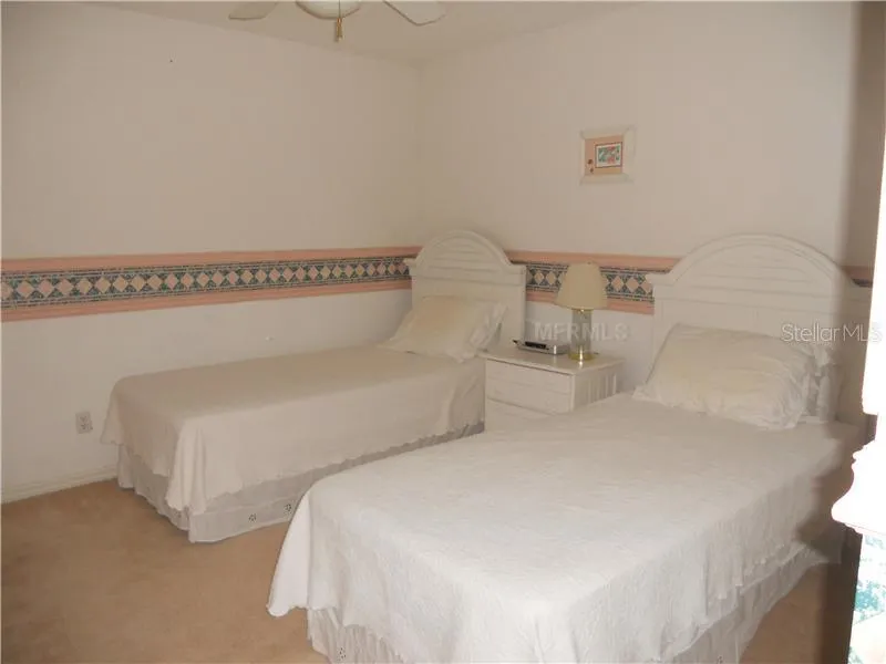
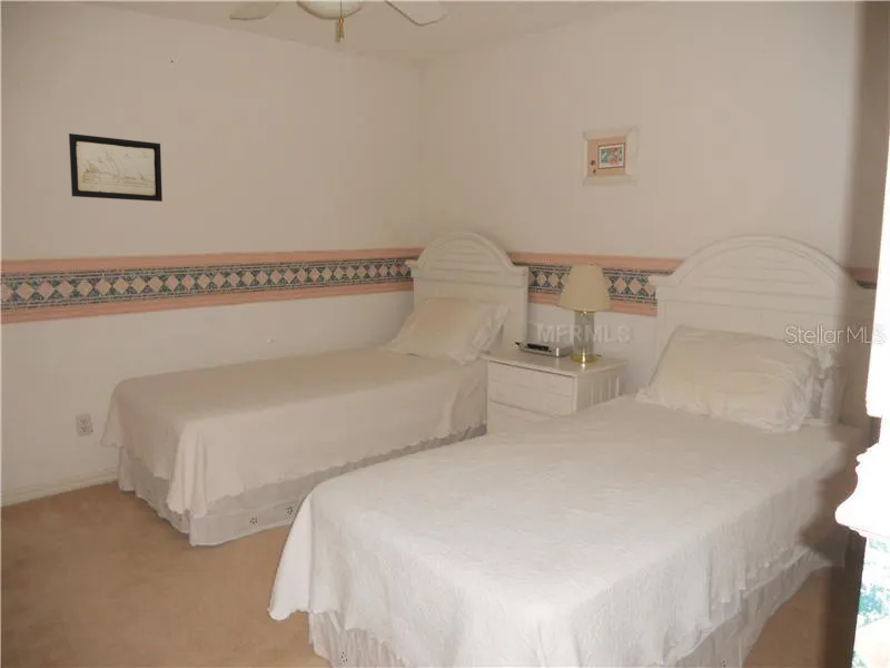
+ wall art (117, 168)
